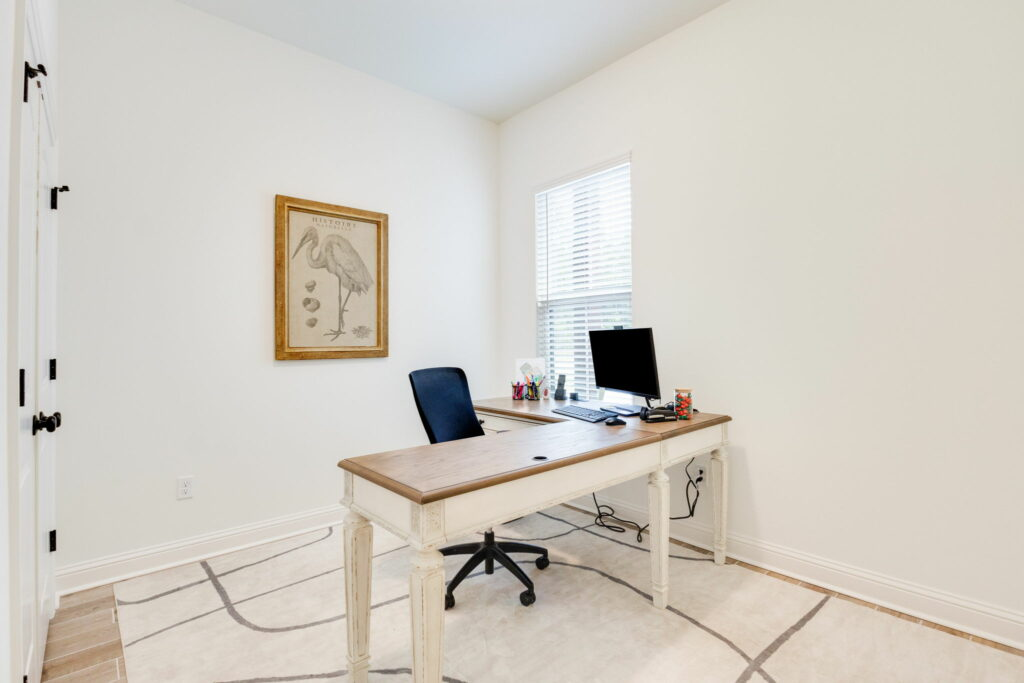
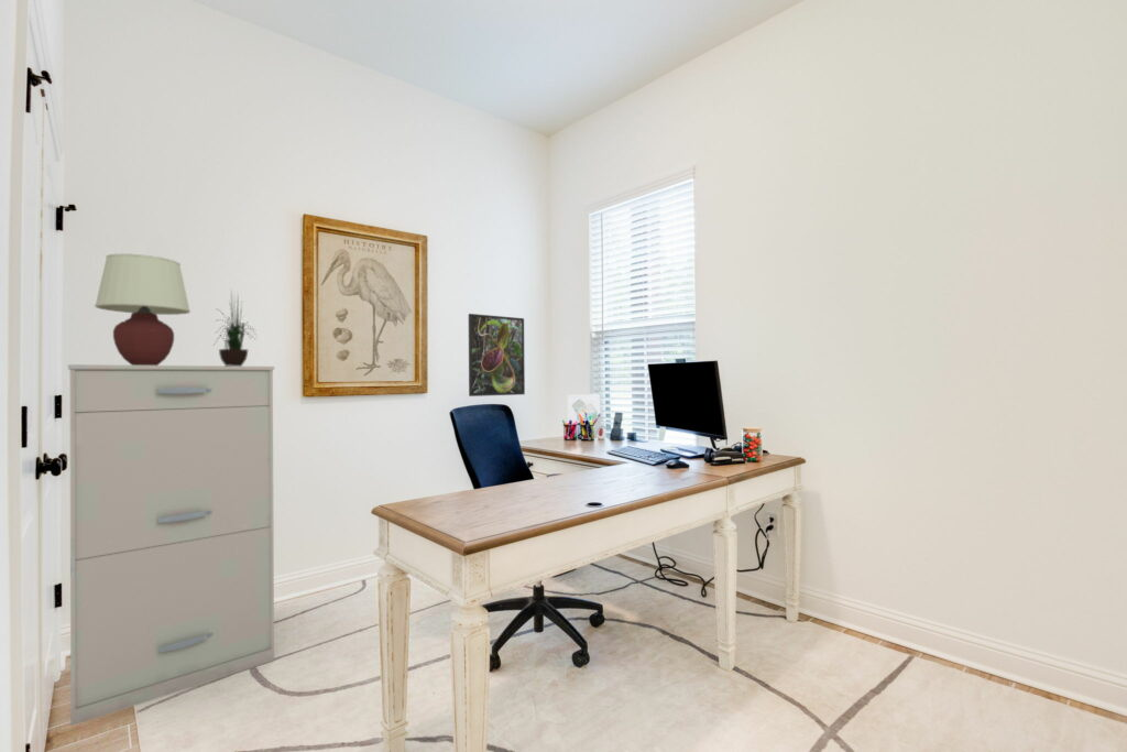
+ filing cabinet (173, 512)
+ table lamp (144, 312)
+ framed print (497, 356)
+ potted plant (236, 325)
